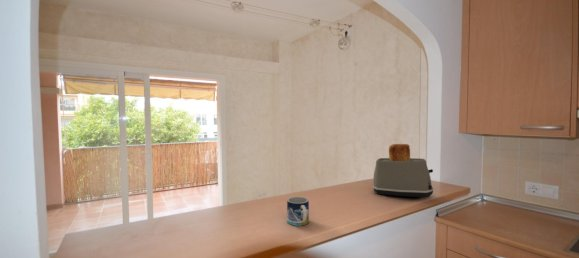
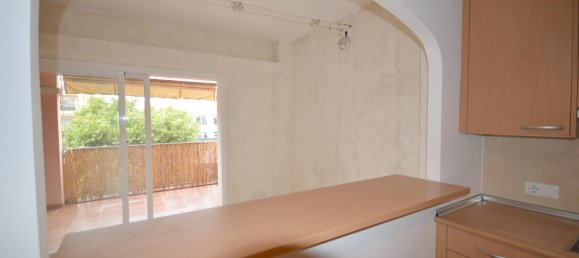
- mug (299, 212)
- toaster (401, 169)
